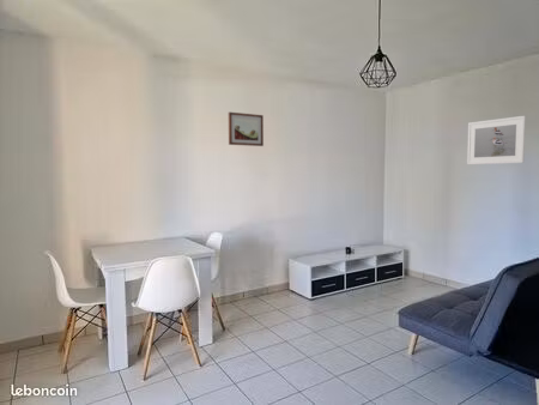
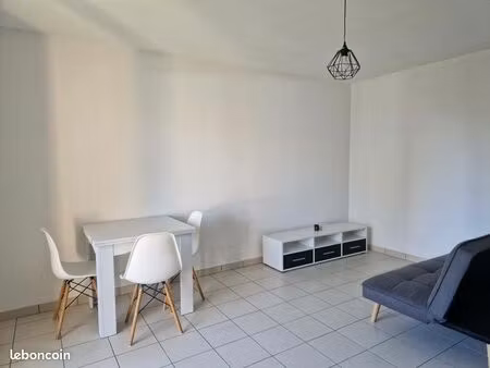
- wall art (246, 129)
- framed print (493, 141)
